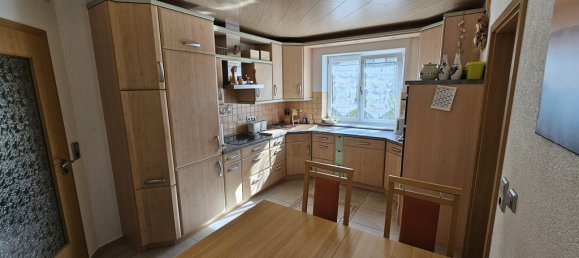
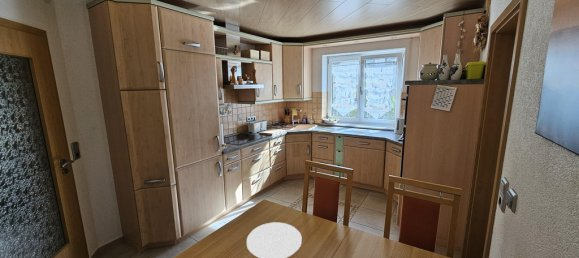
+ plate (274, 239)
